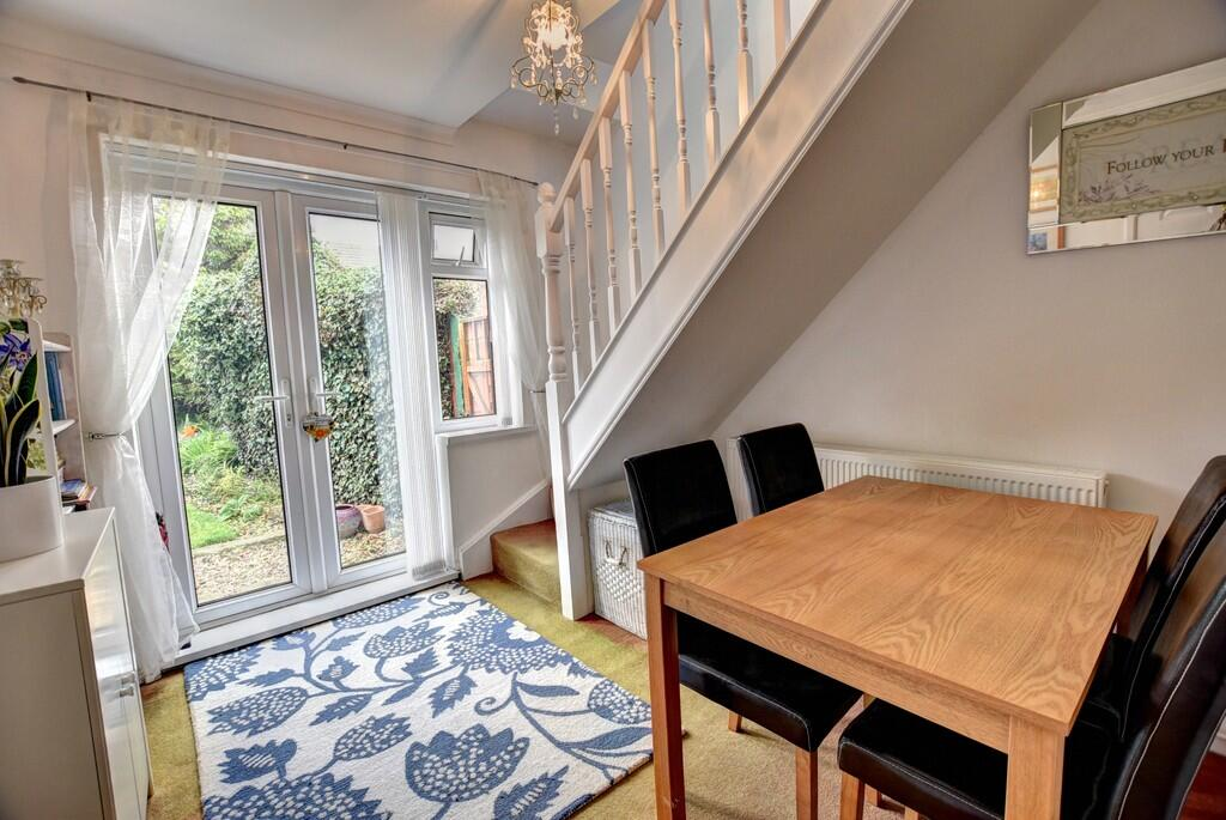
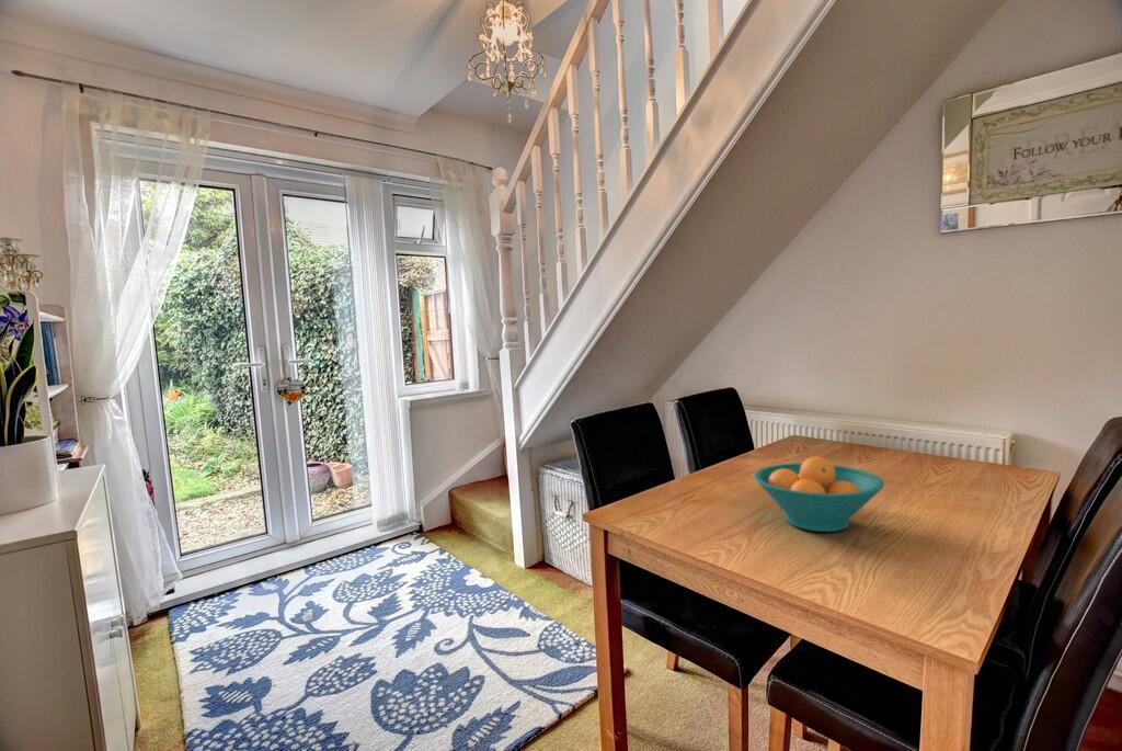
+ fruit bowl (815, 489)
